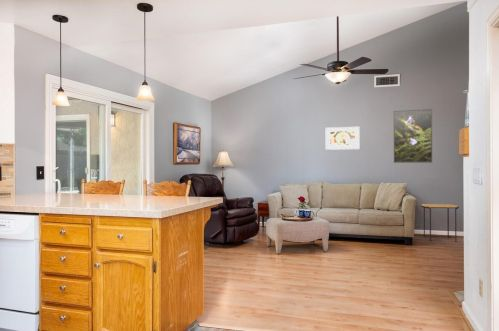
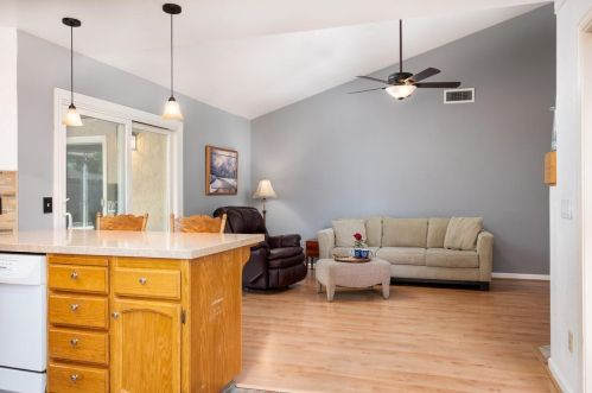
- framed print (342, 138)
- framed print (412, 136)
- side table (430, 222)
